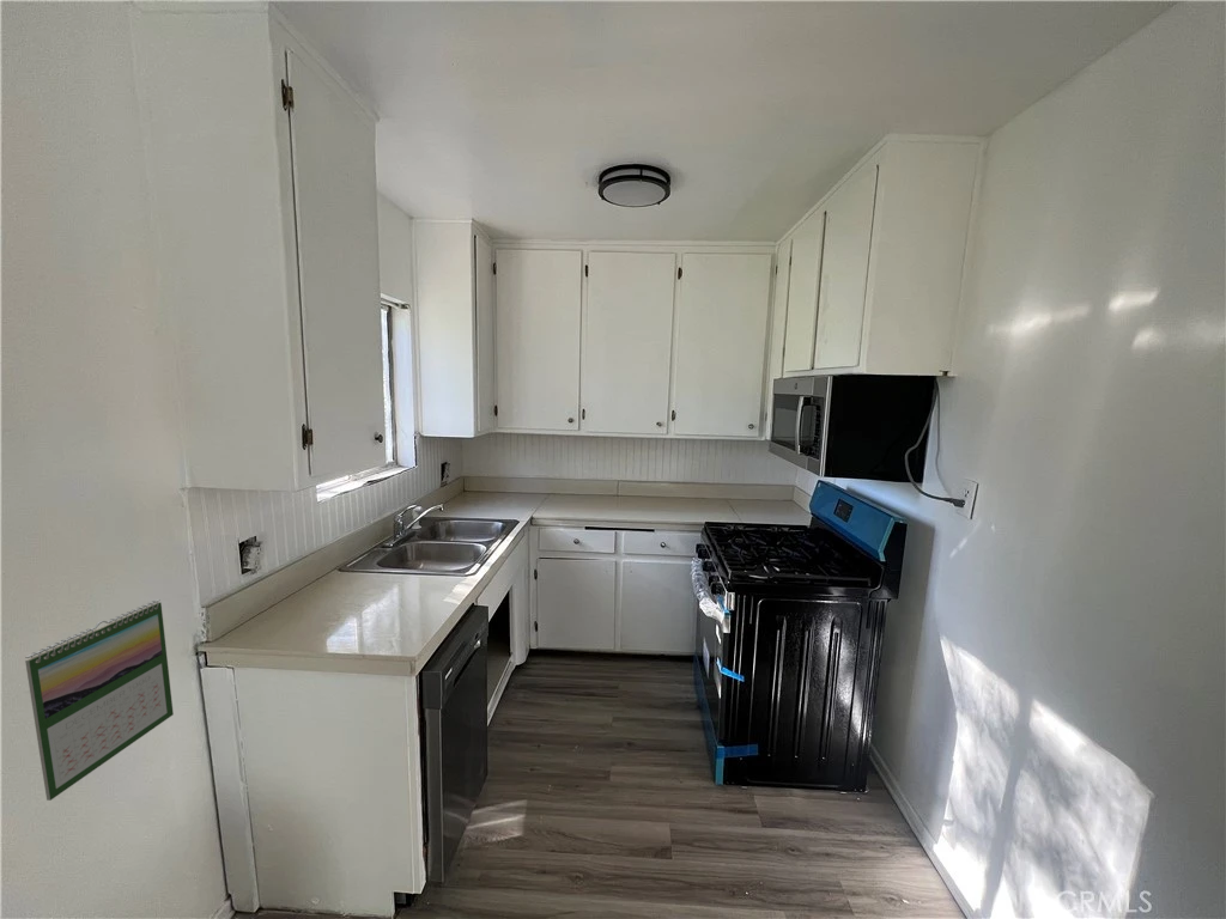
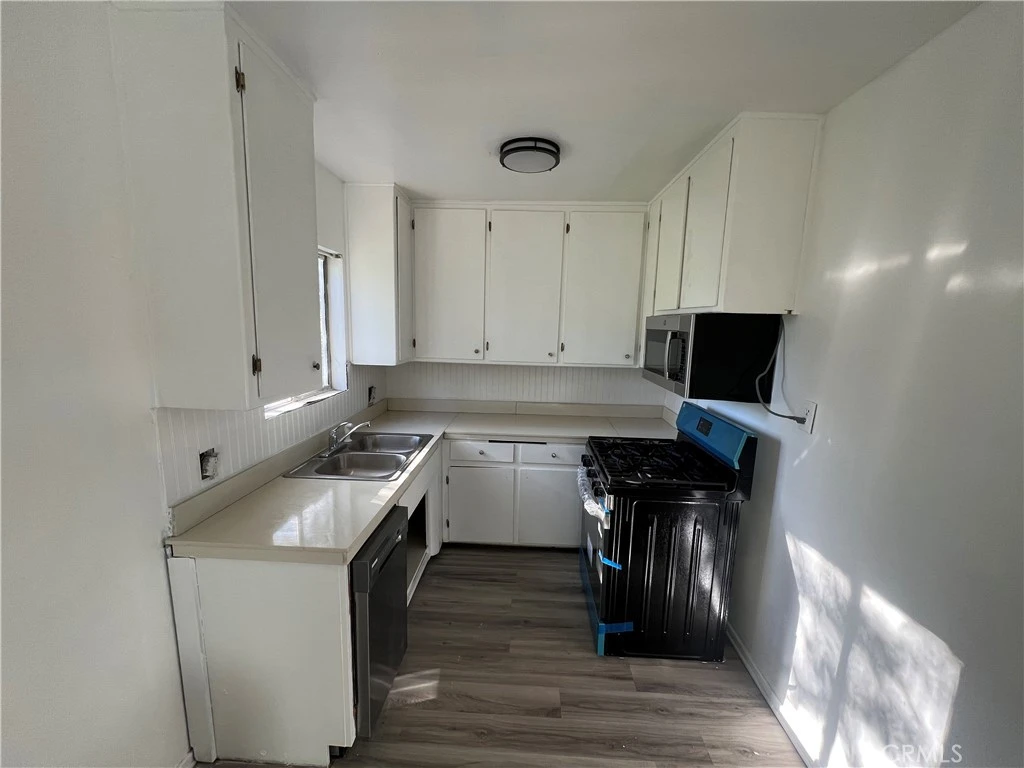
- calendar (109, 688)
